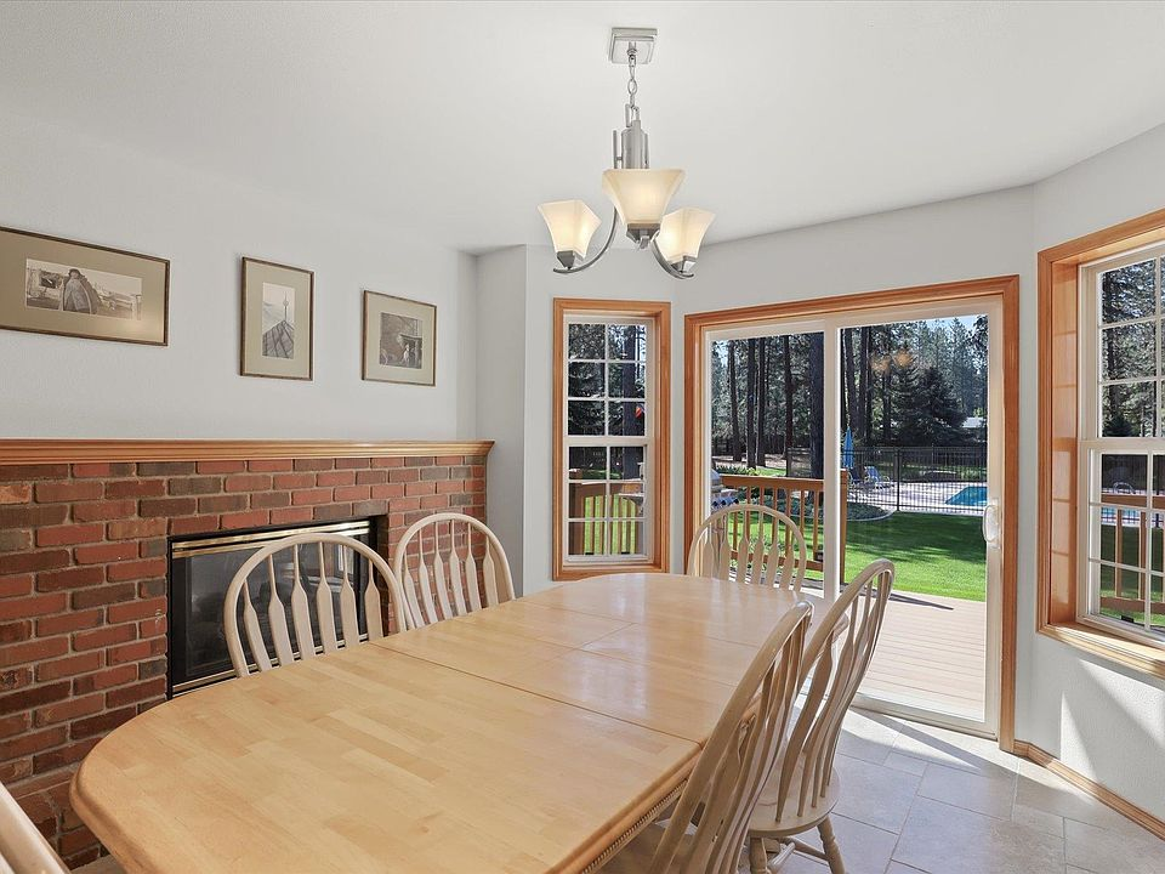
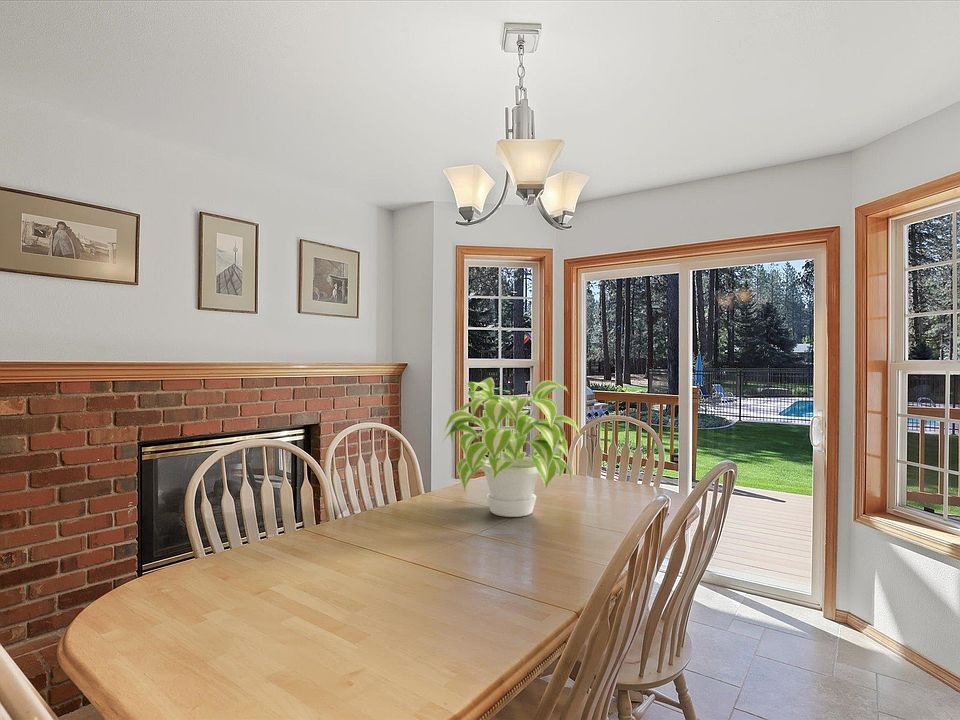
+ plant (510, 444)
